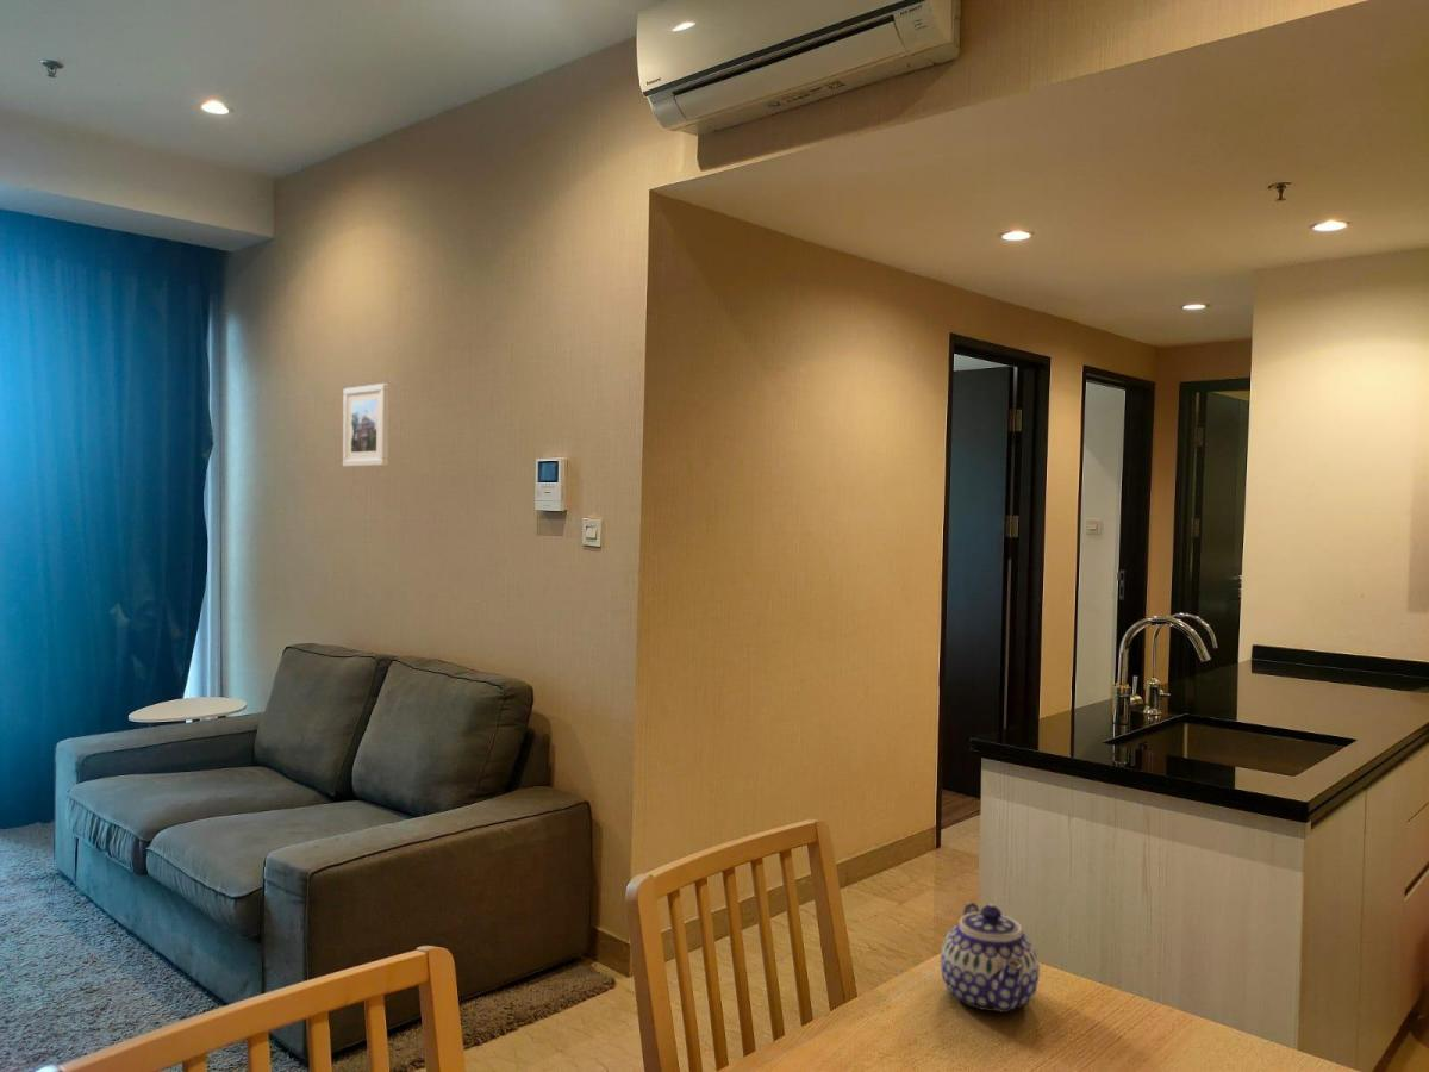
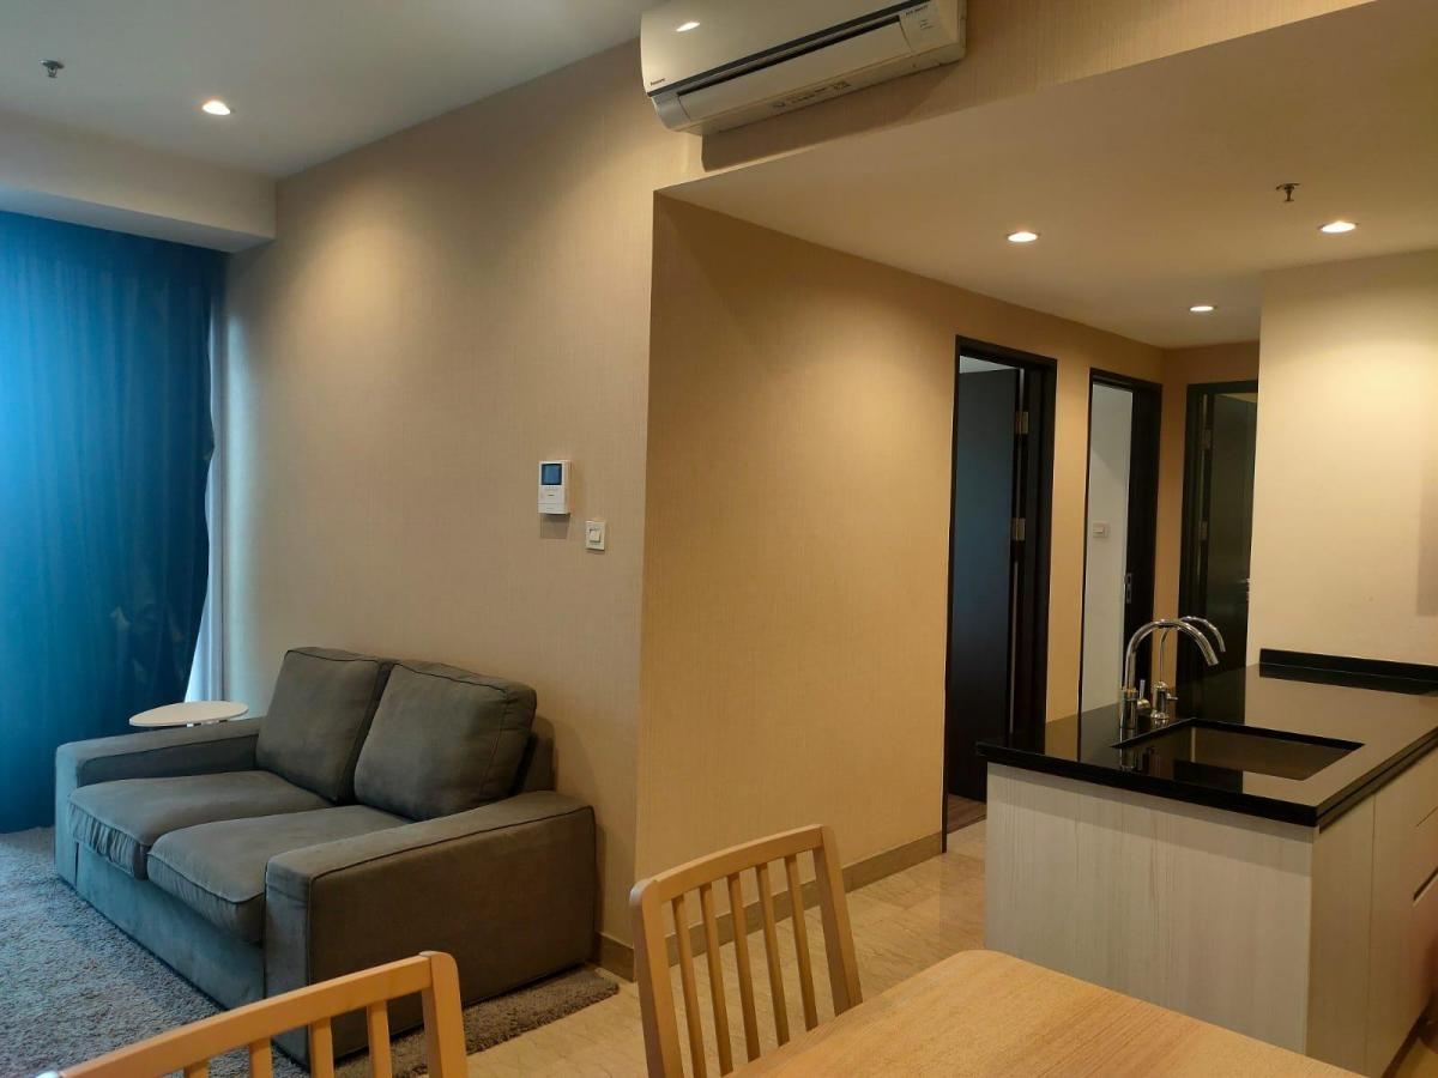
- teapot (988, 949)
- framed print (364, 425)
